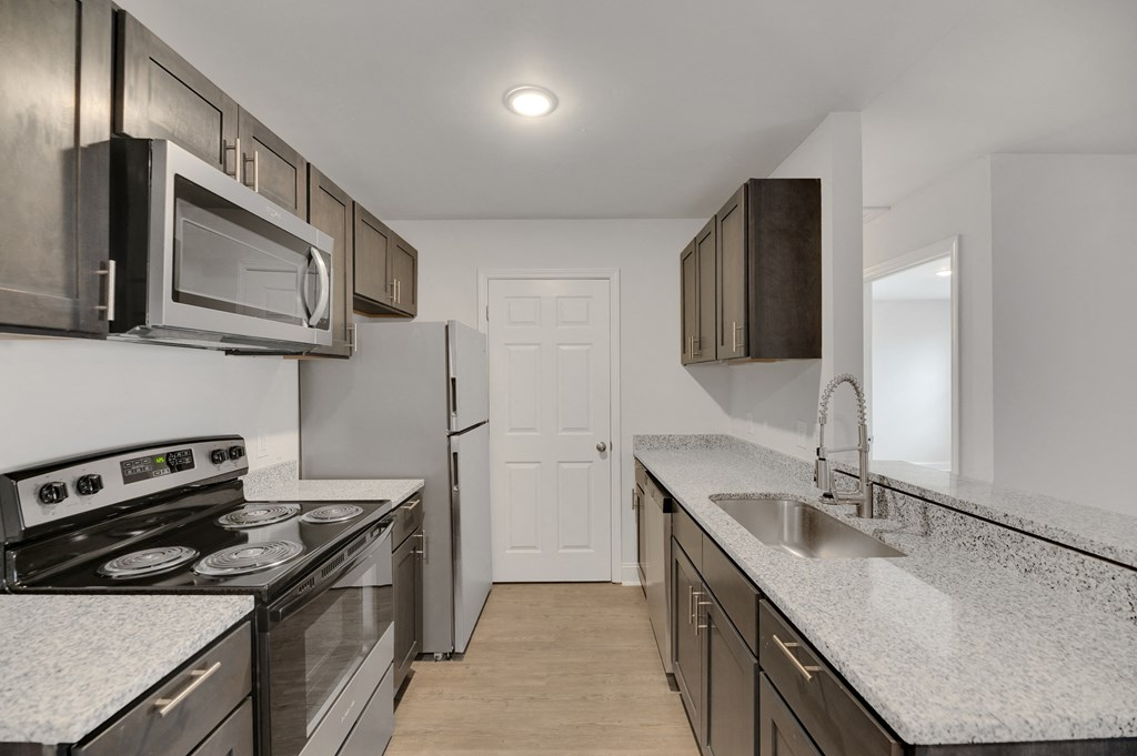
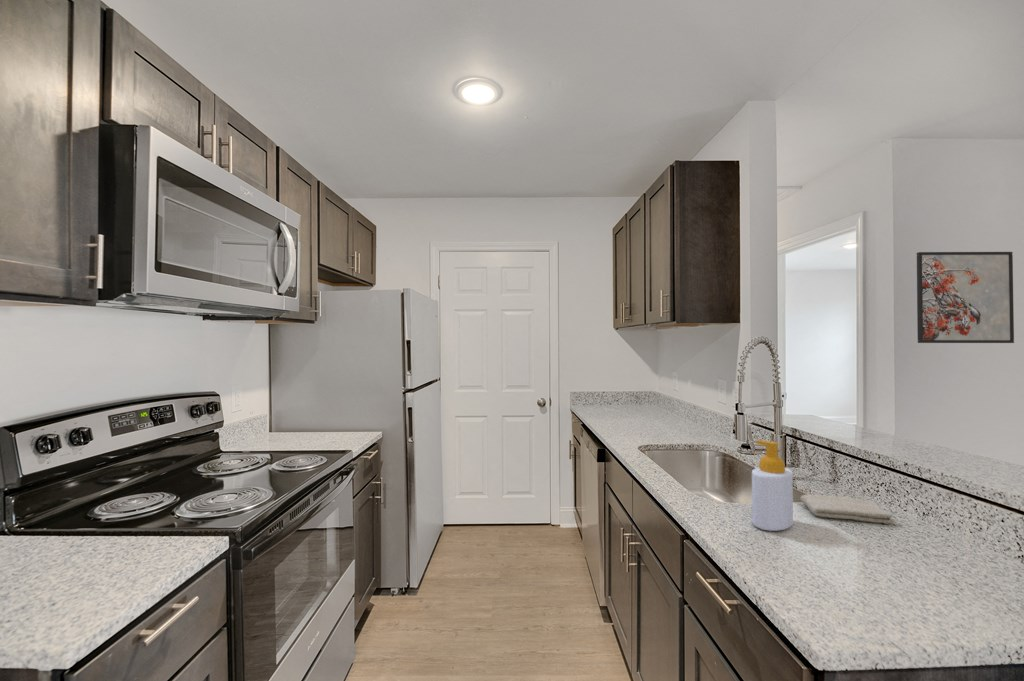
+ soap bottle (772, 482)
+ washcloth (844, 507)
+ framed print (964, 297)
